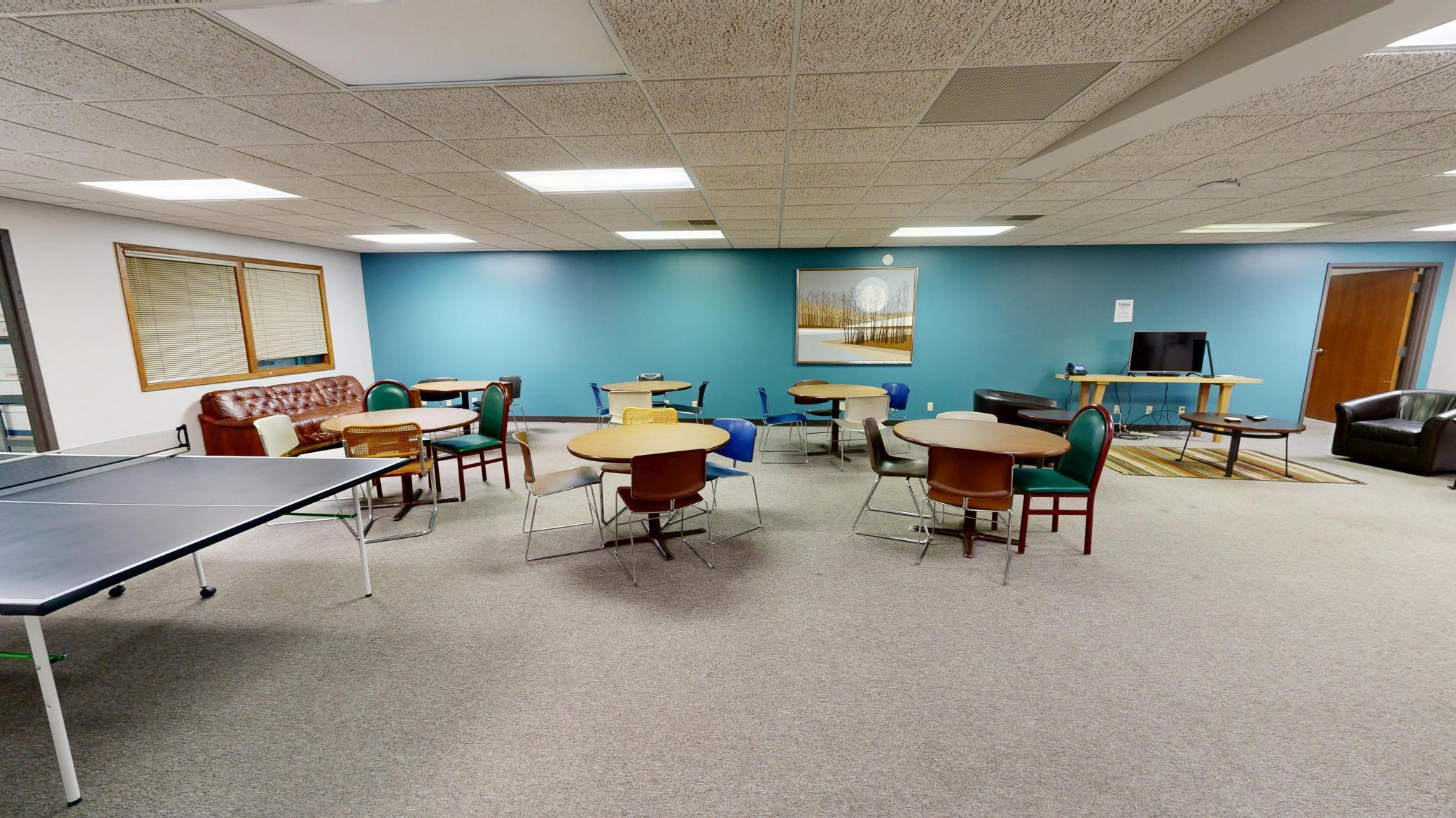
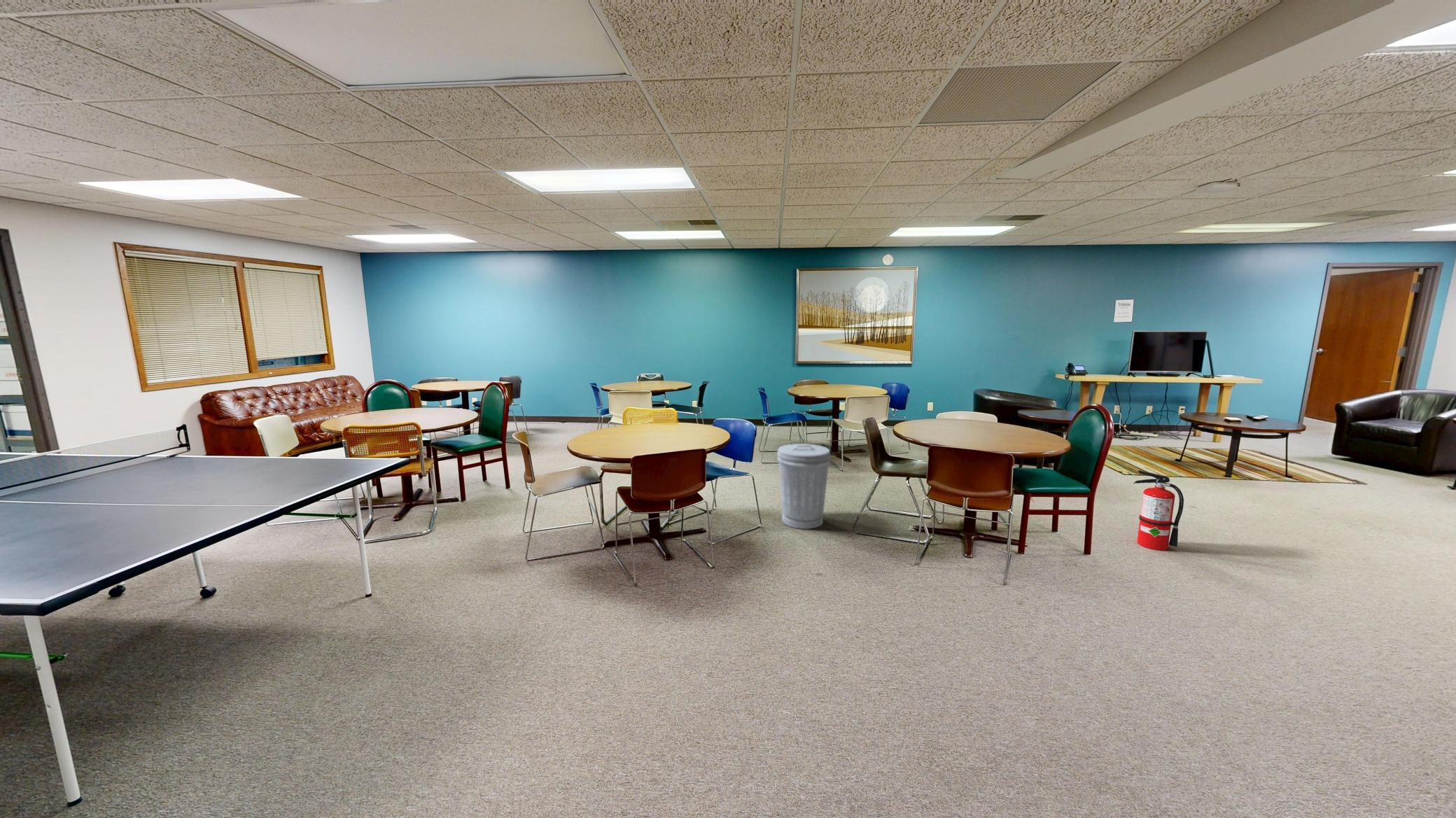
+ trash can (803, 484)
+ fire extinguisher (1155, 511)
